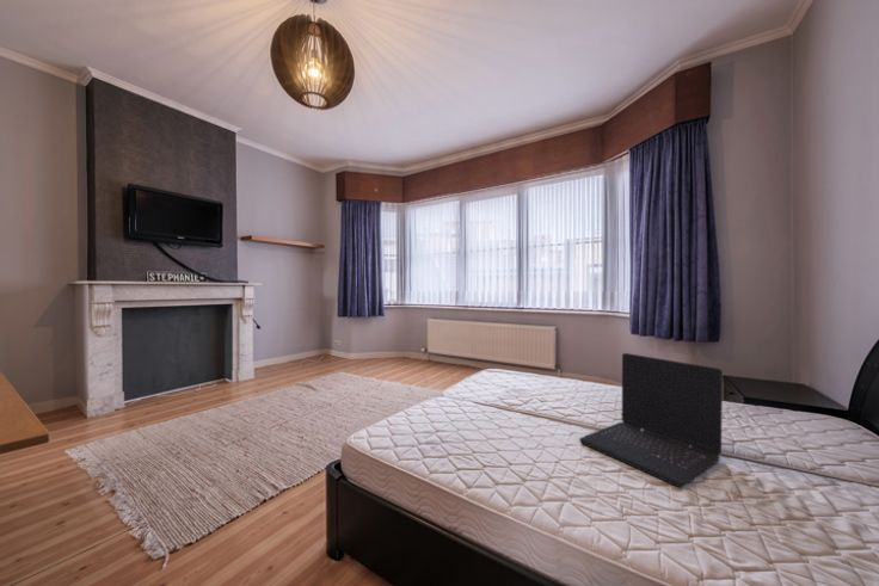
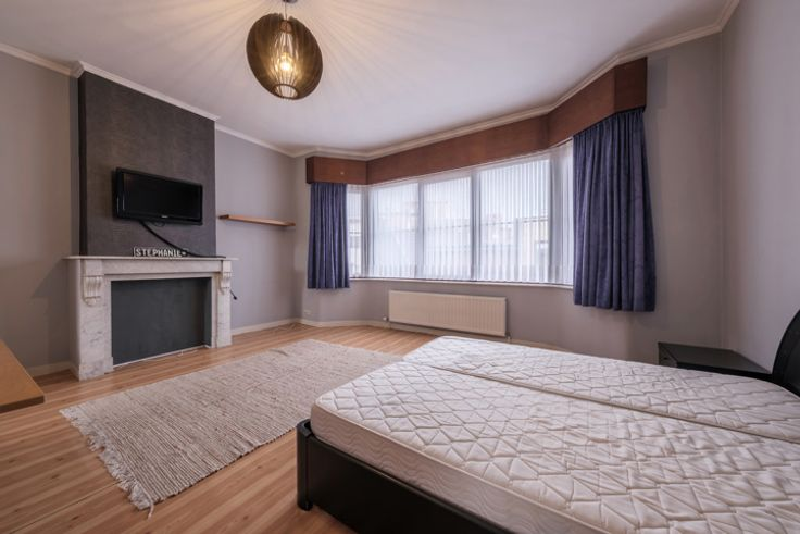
- laptop (646, 407)
